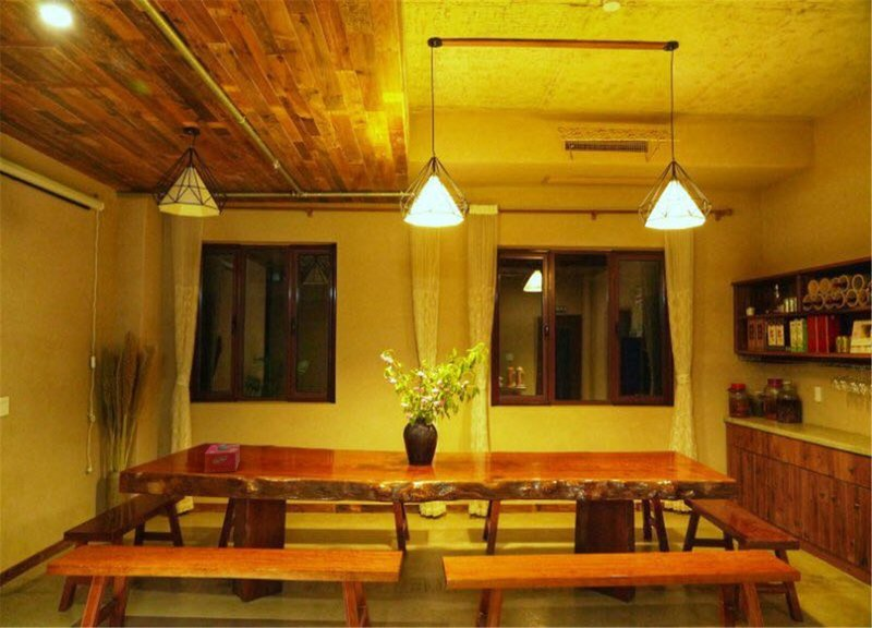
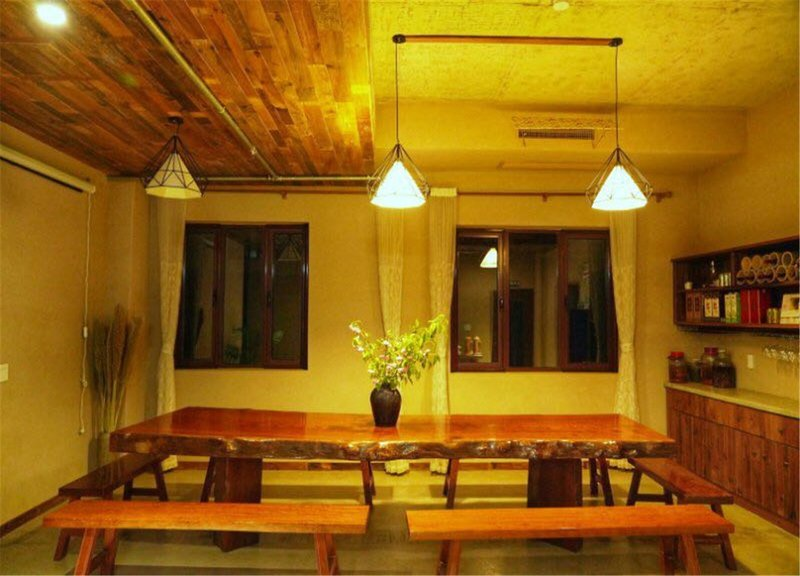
- tissue box (222, 457)
